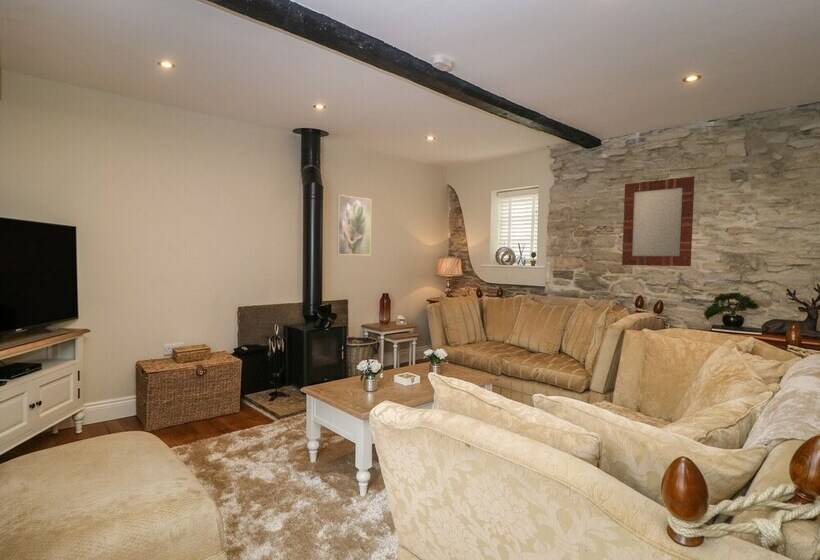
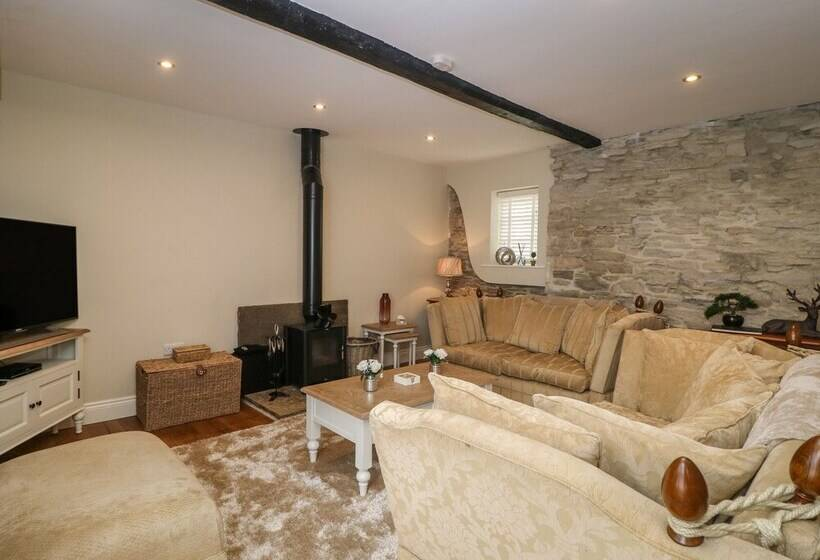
- home mirror (656, 223)
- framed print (354, 226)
